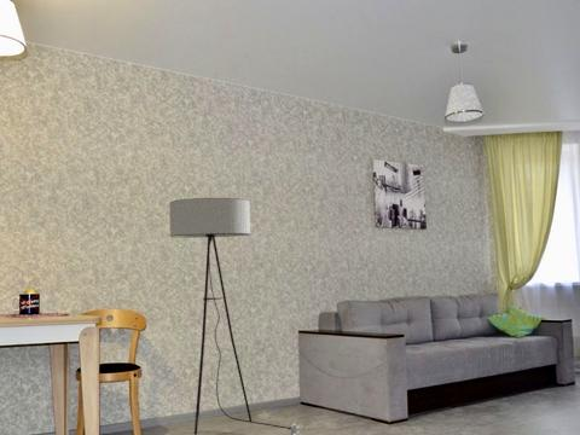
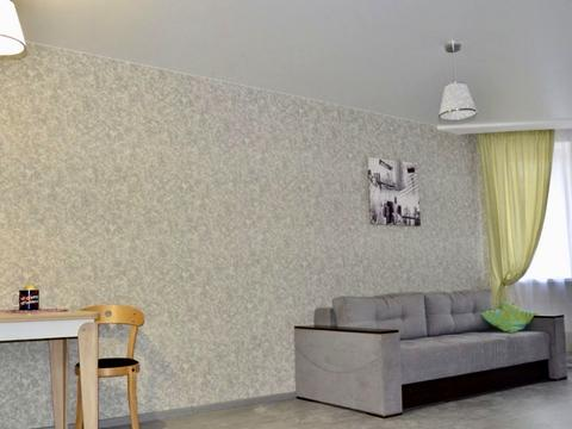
- floor lamp (227, 314)
